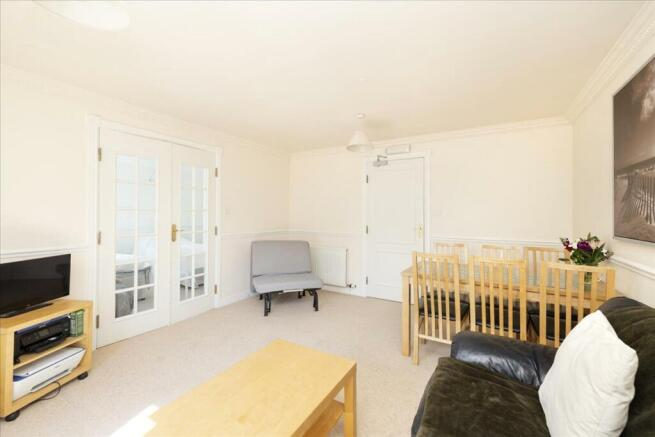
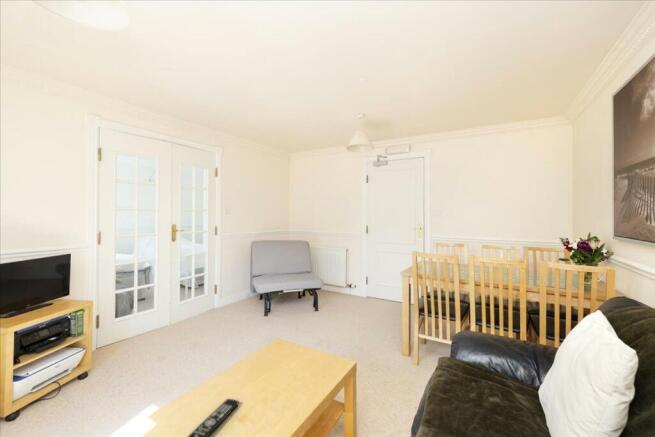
+ remote control (215, 419)
